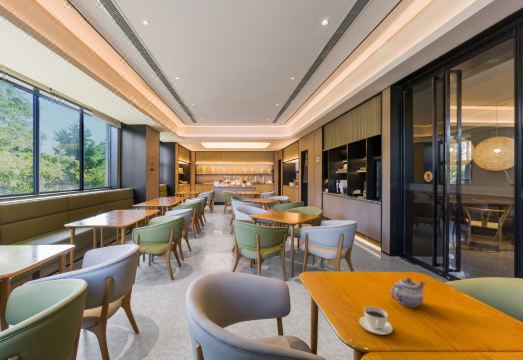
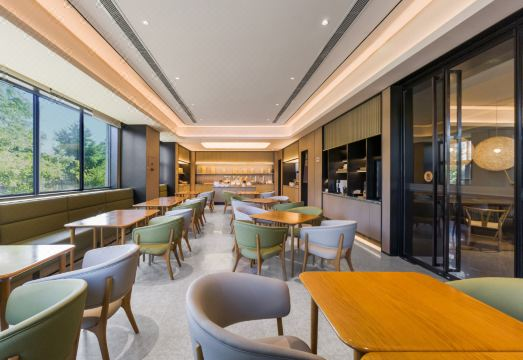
- teacup (375, 319)
- teapot (408, 290)
